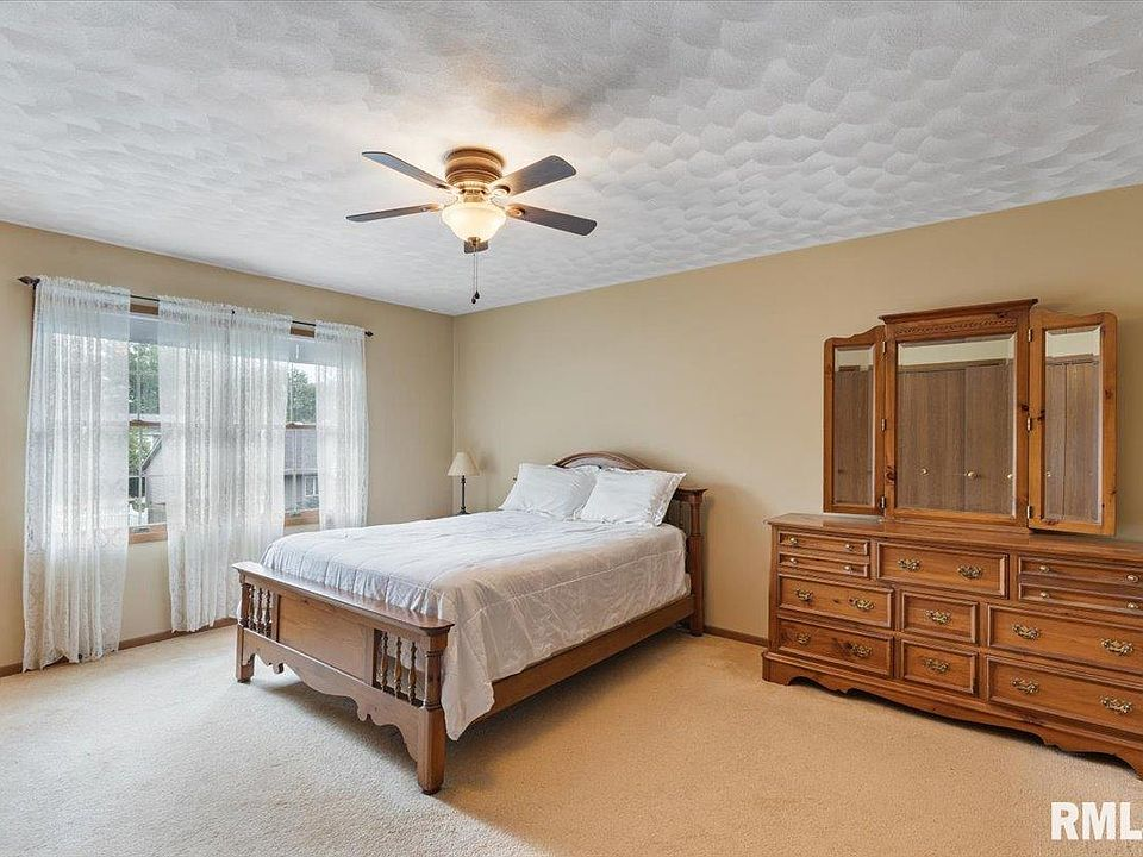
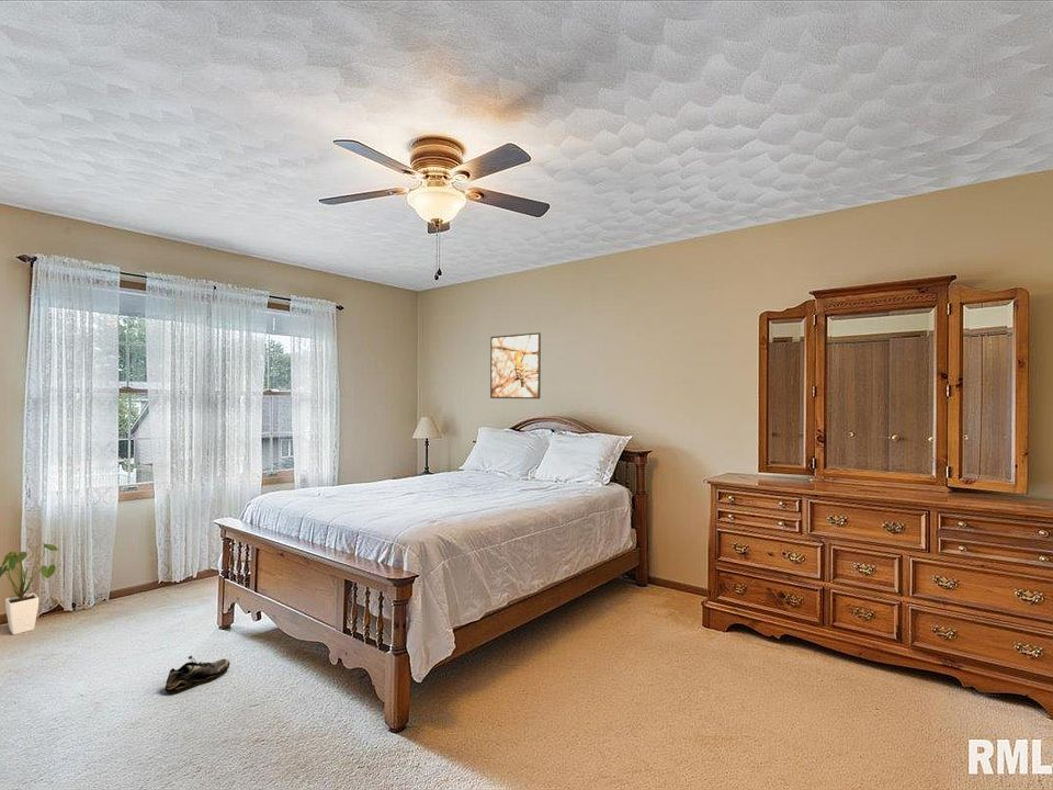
+ house plant (29, 586)
+ shoe (199, 667)
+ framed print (514, 366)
